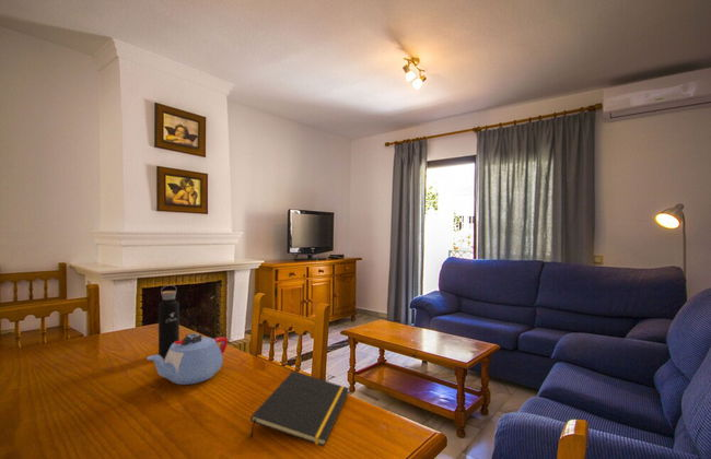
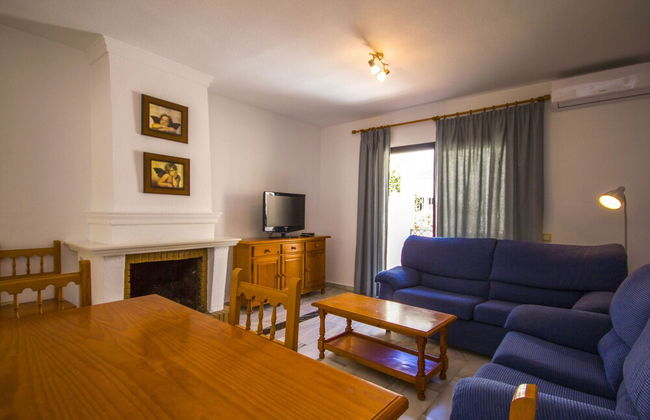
- teapot (190, 356)
- notepad (305, 402)
- water bottle (168, 319)
